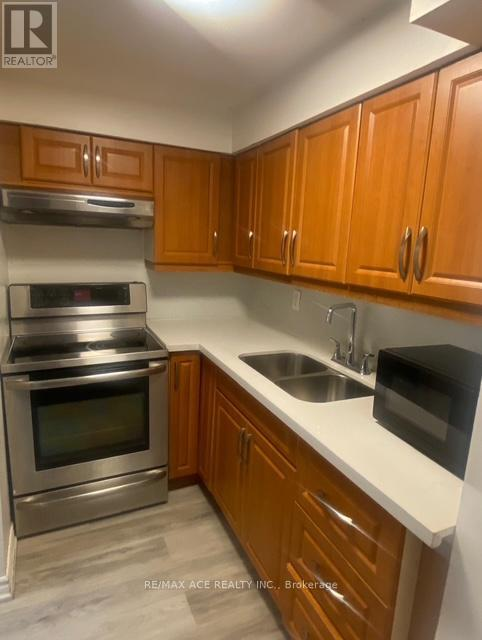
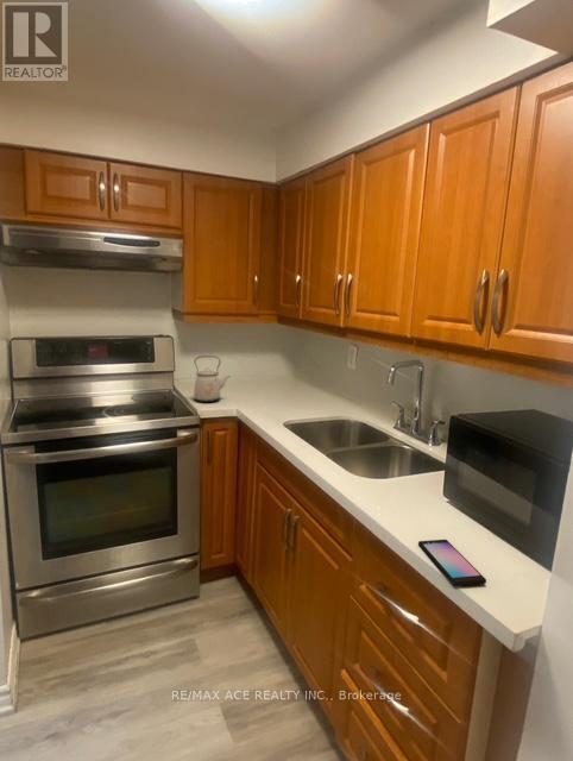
+ kettle (212, 377)
+ smartphone (449, 560)
